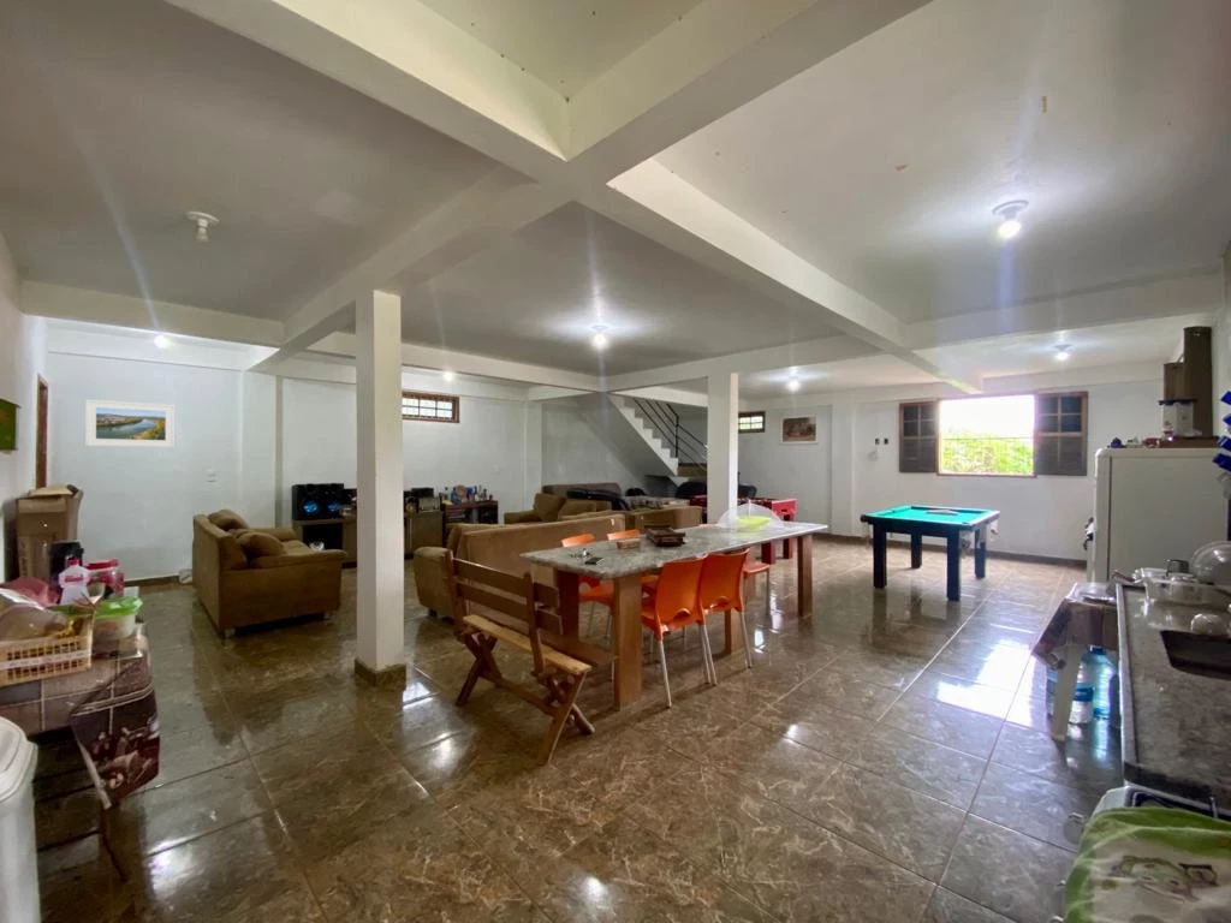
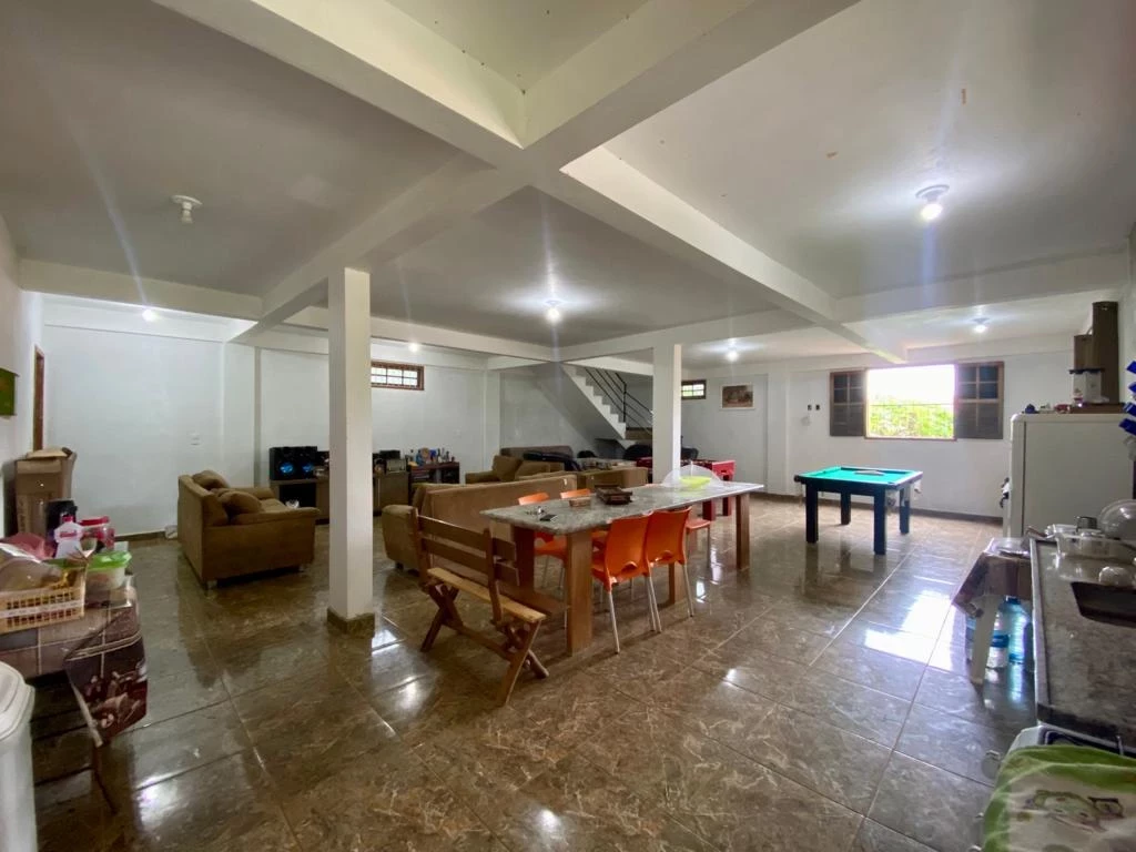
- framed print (131, 424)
